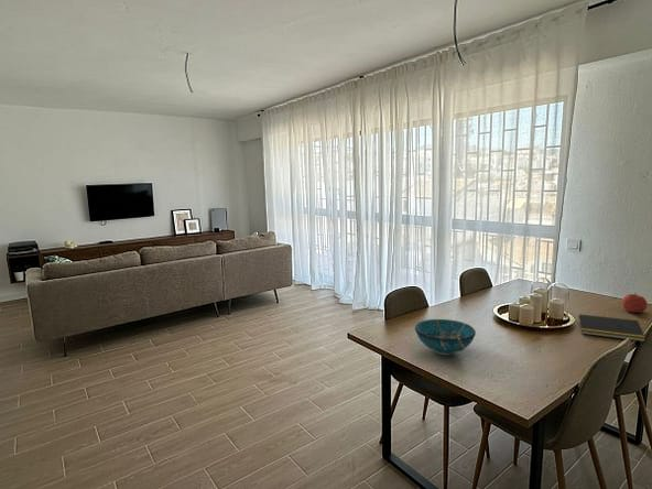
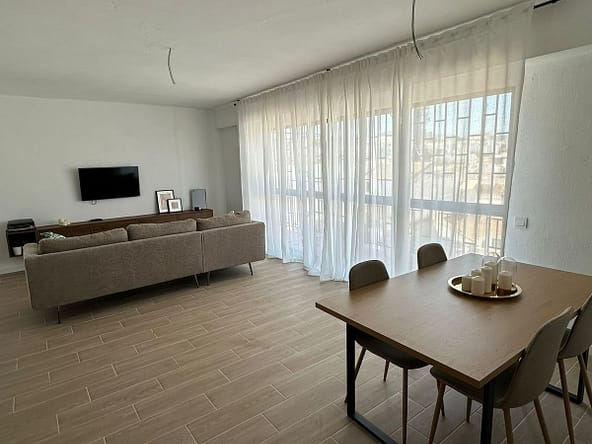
- notepad (609, 326)
- fruit (634, 302)
- decorative bowl (444, 339)
